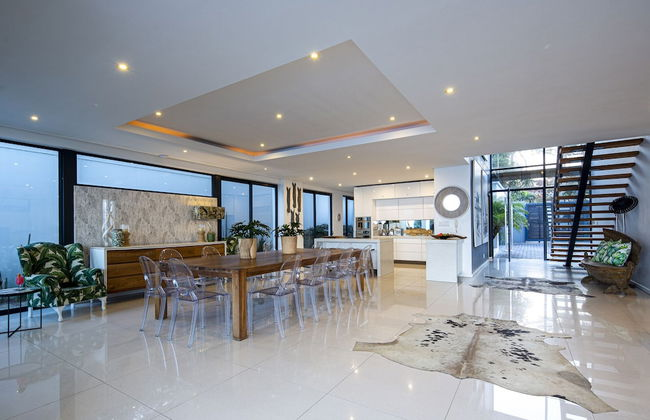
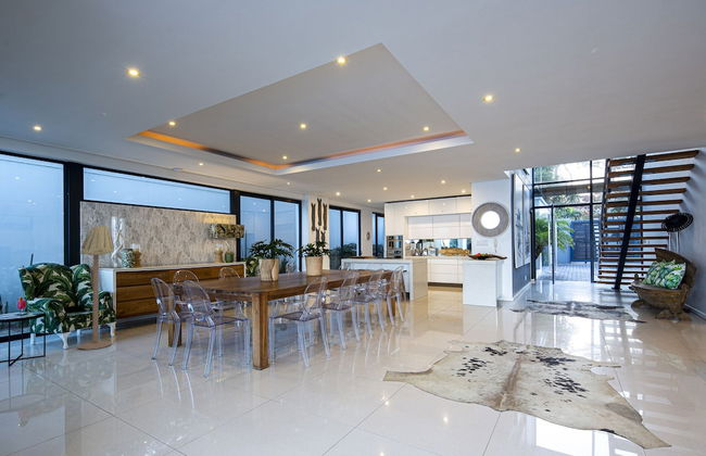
+ floor lamp (97, 286)
